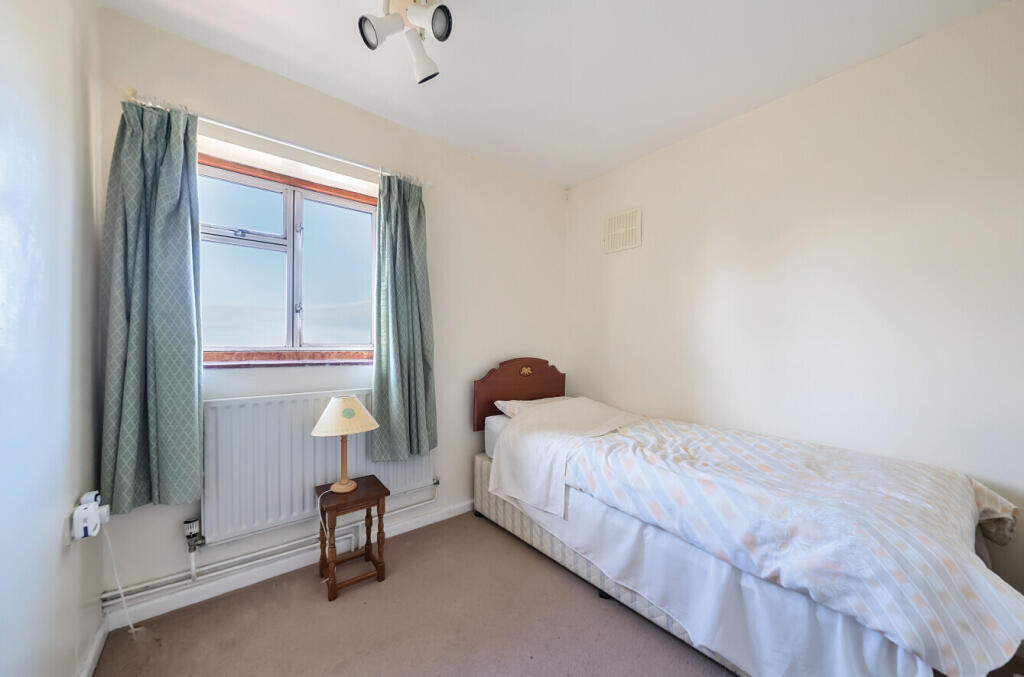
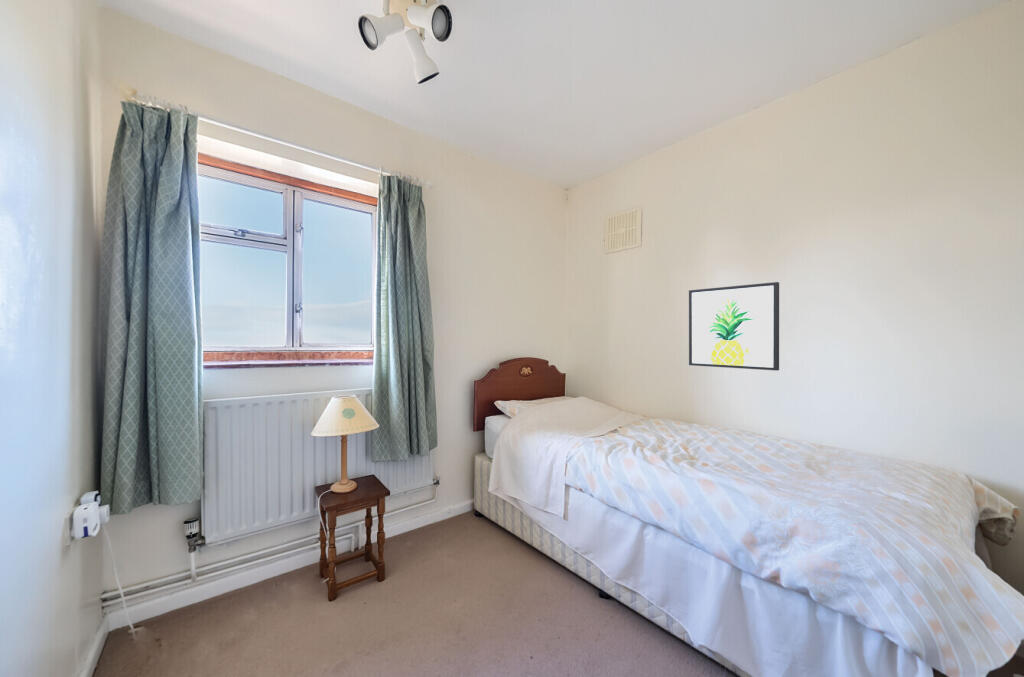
+ wall art (730, 327)
